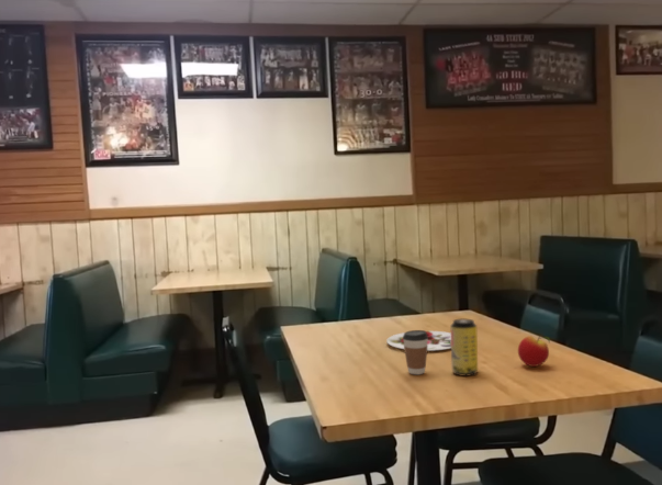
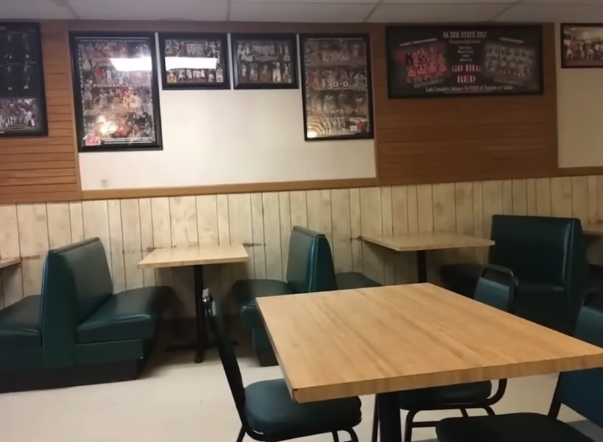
- plate (427, 340)
- beverage can (463, 347)
- apple (534, 350)
- coffee cup (415, 352)
